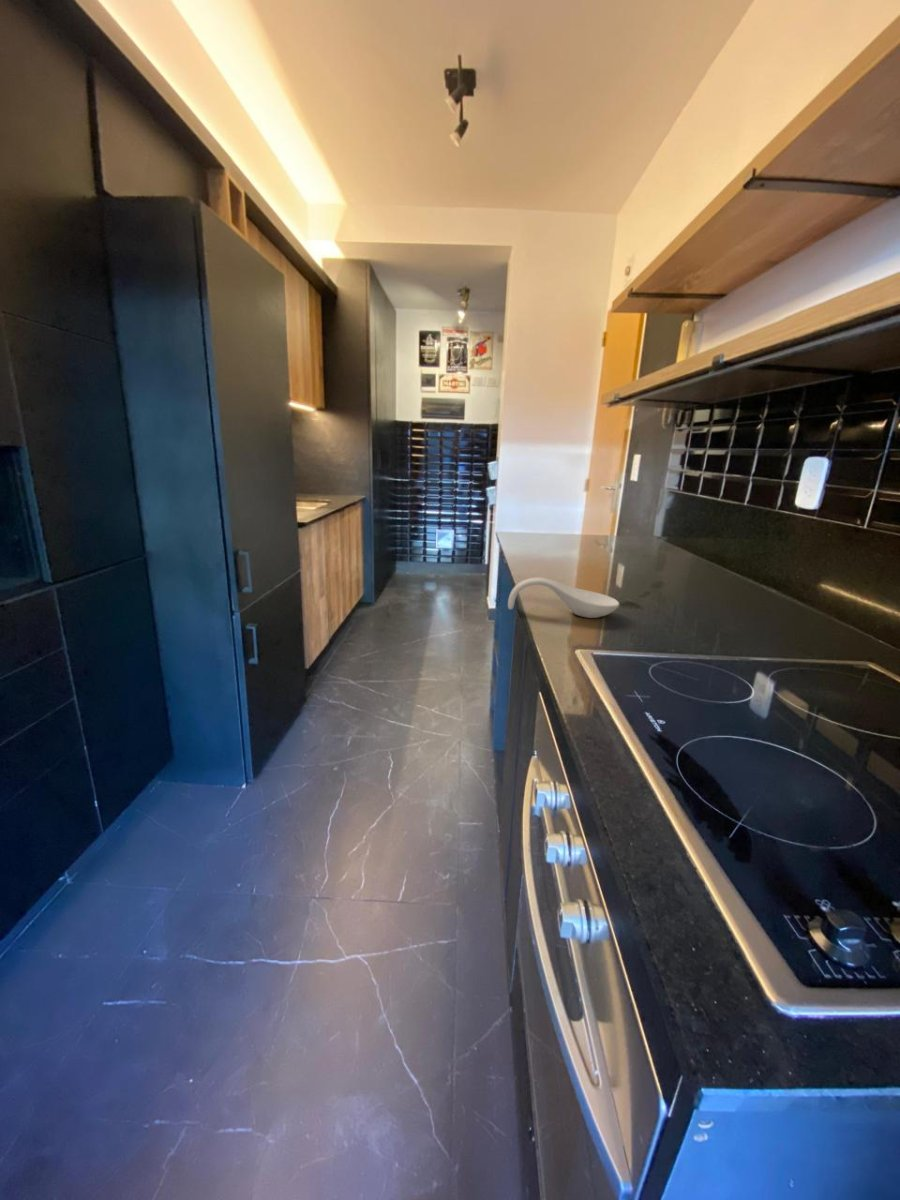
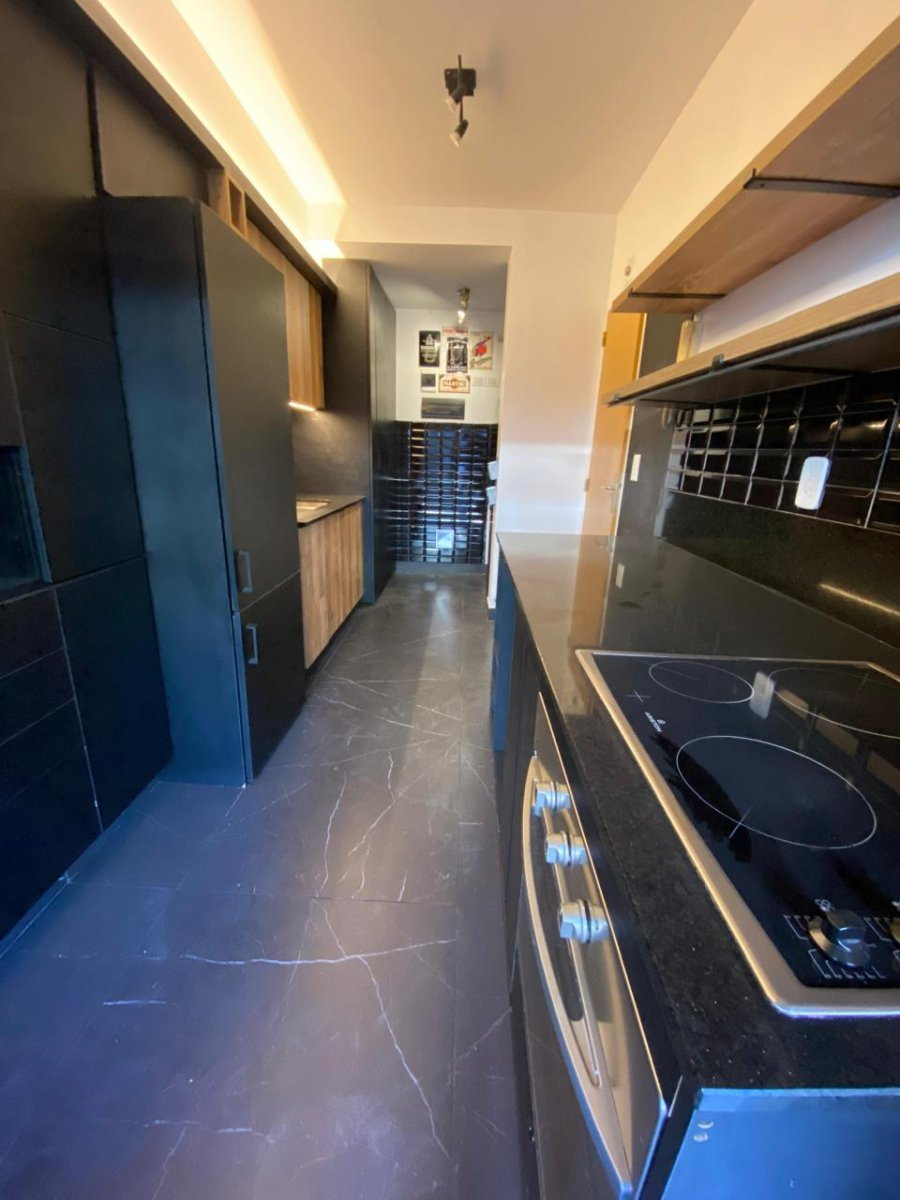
- spoon rest (563, 596)
